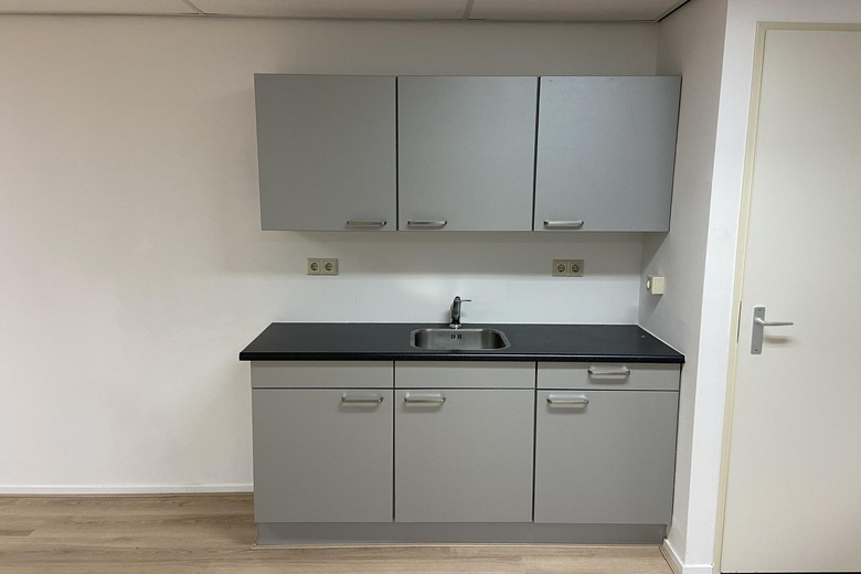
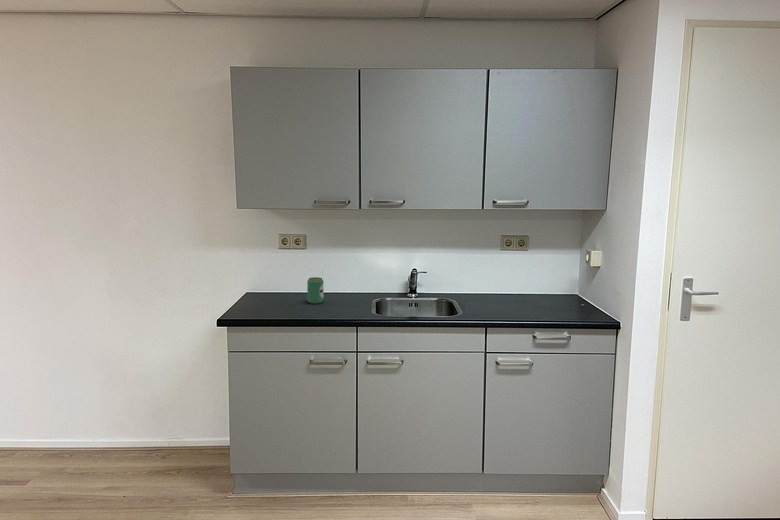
+ beverage can (315, 290)
